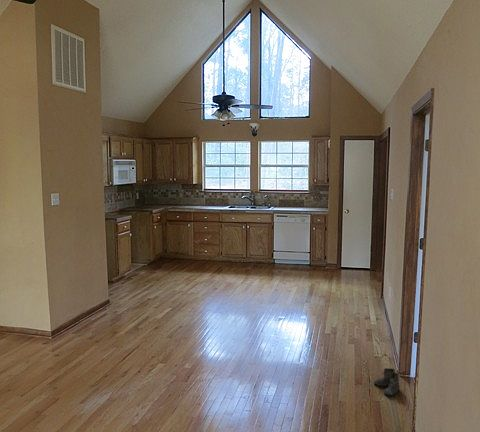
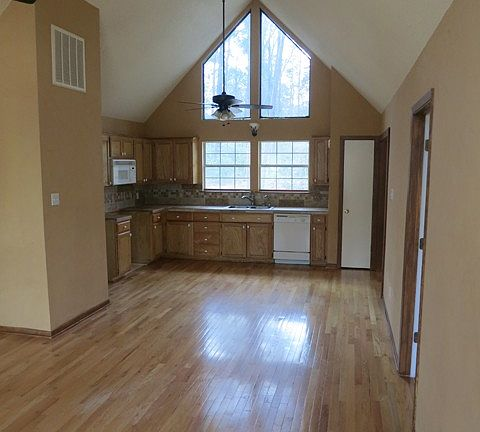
- boots (387, 379)
